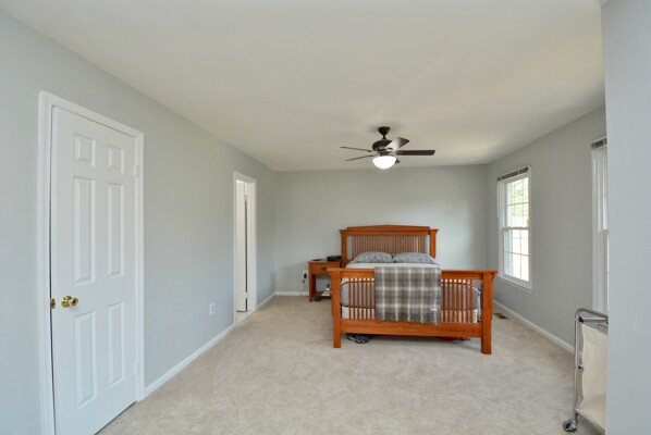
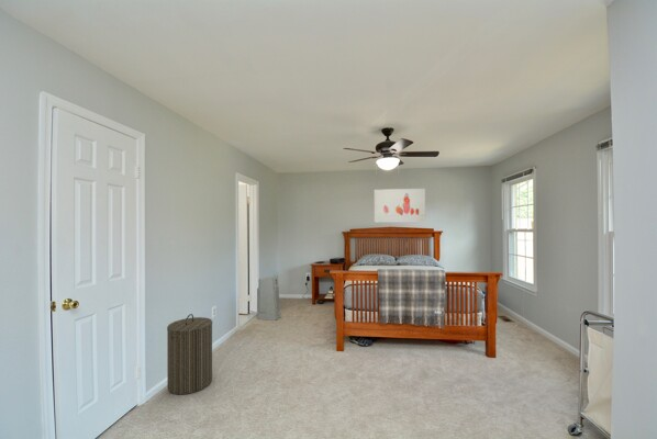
+ laundry hamper (190, 348)
+ air purifier (268, 297)
+ wall art (399, 205)
